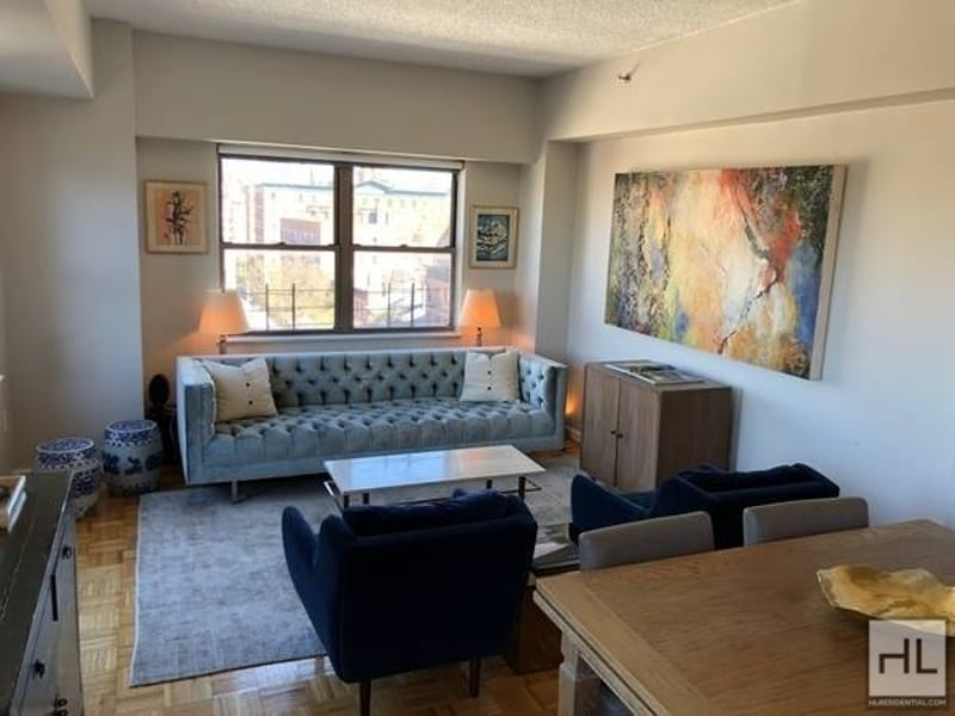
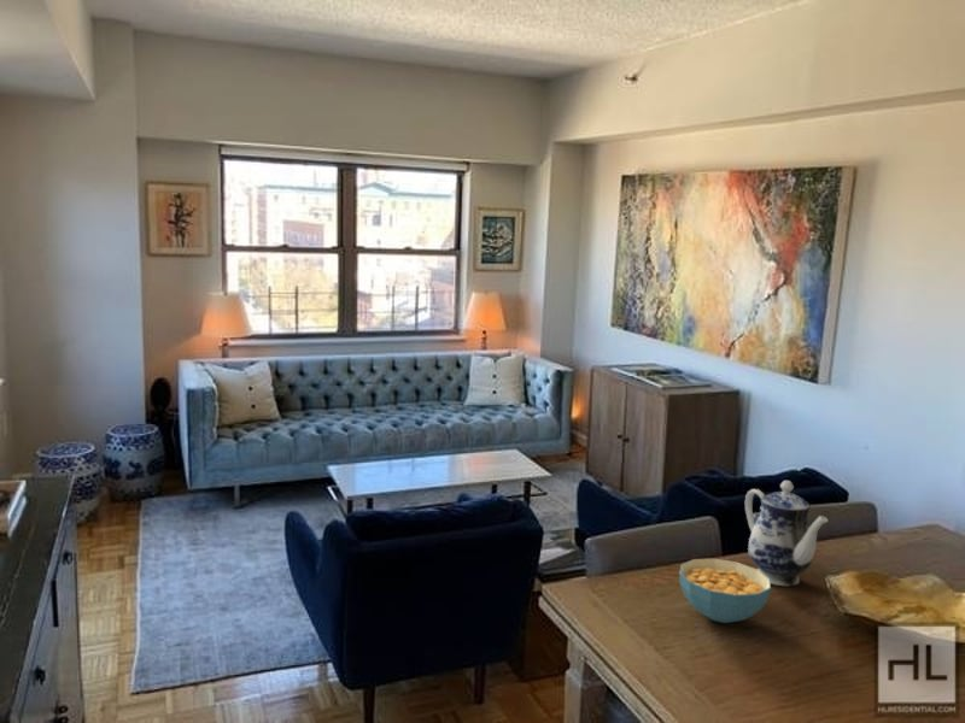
+ cereal bowl (723, 595)
+ teapot (782, 529)
